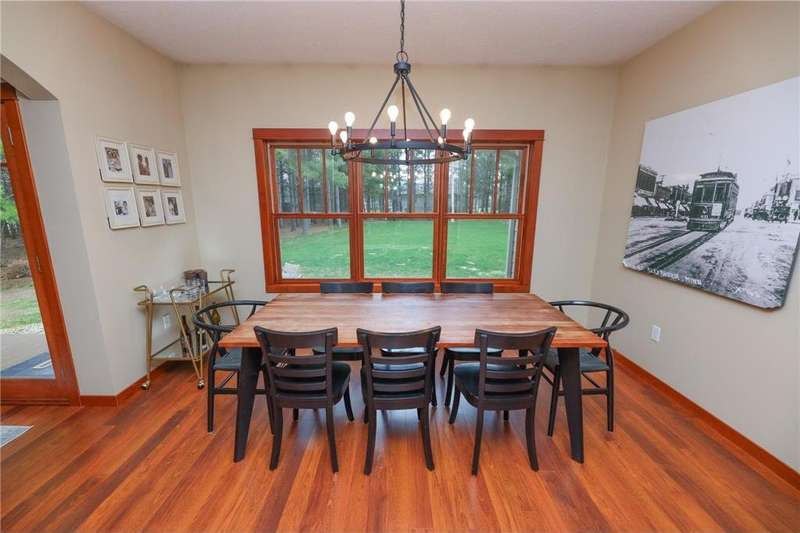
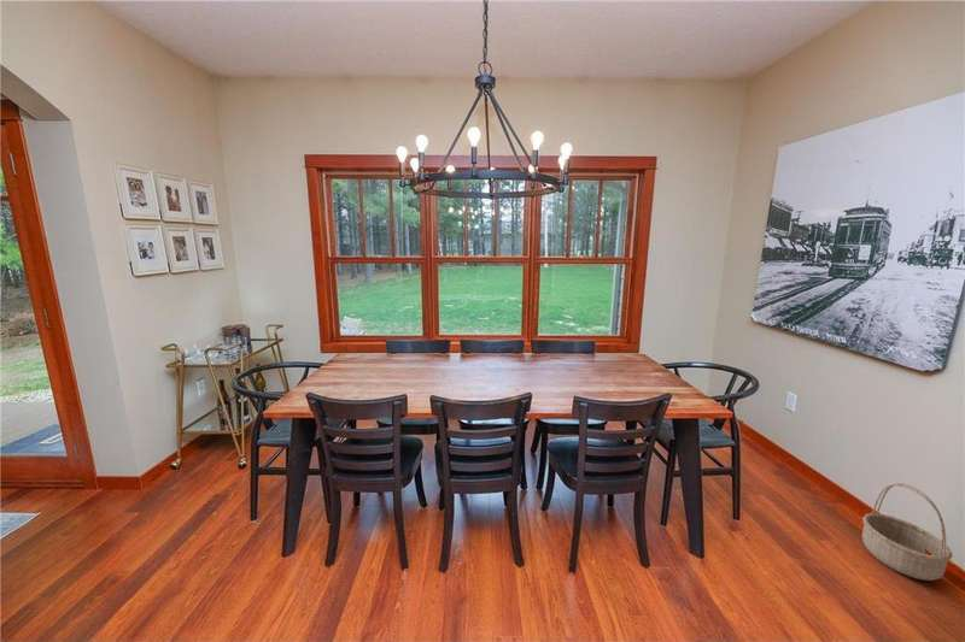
+ basket (906, 525)
